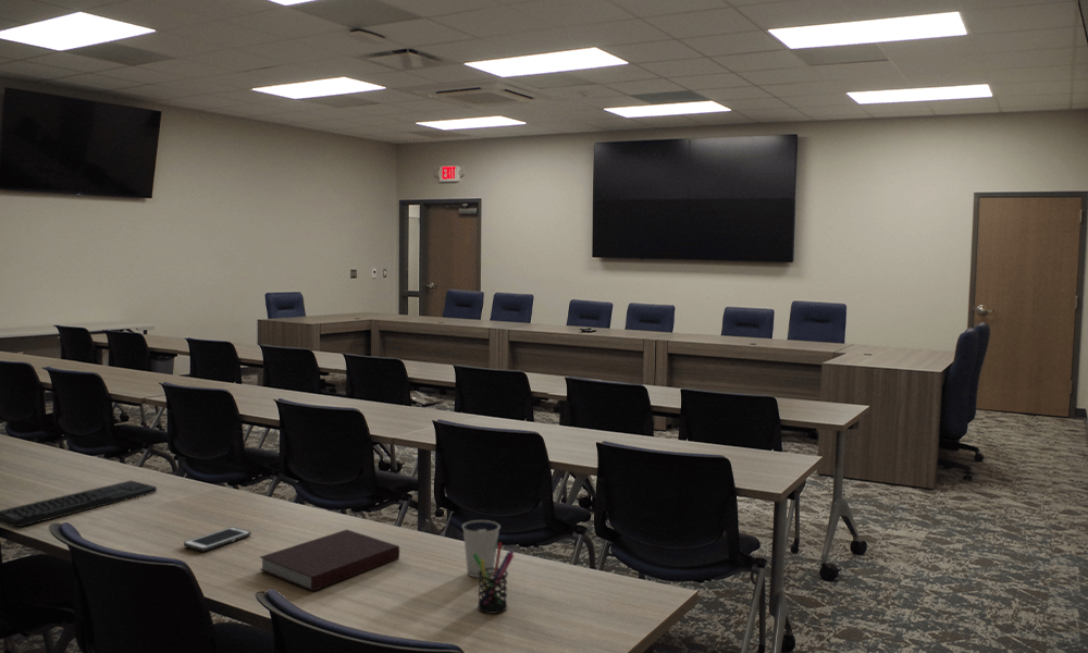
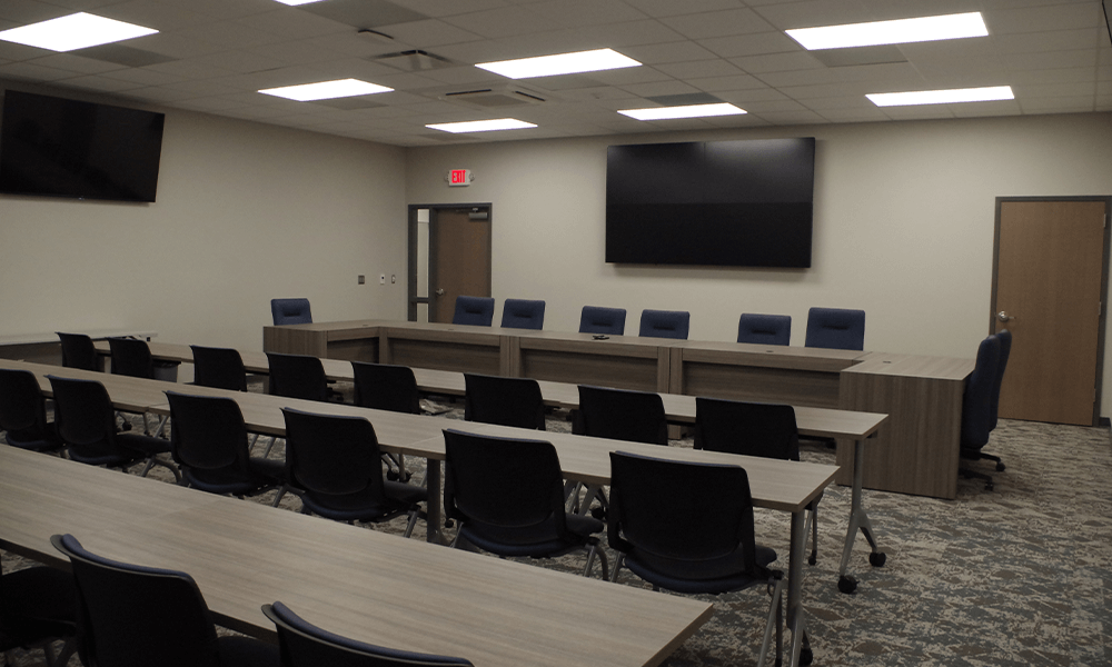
- pen holder (491, 575)
- notebook (331, 557)
- cell phone (218, 539)
- keyboard (78, 501)
- dixie cup (480, 549)
